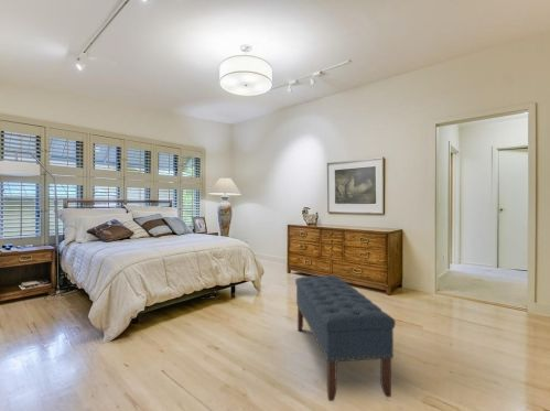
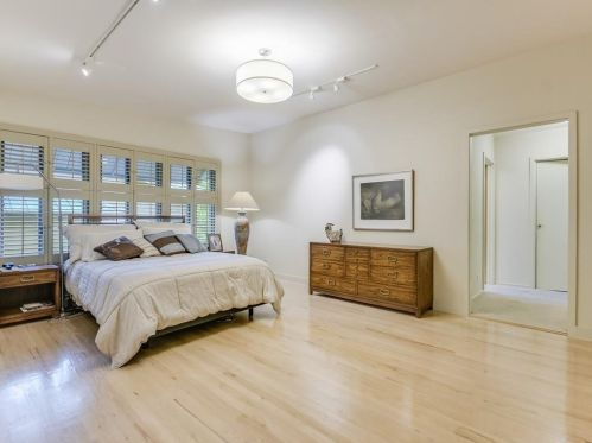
- bench (334, 323)
